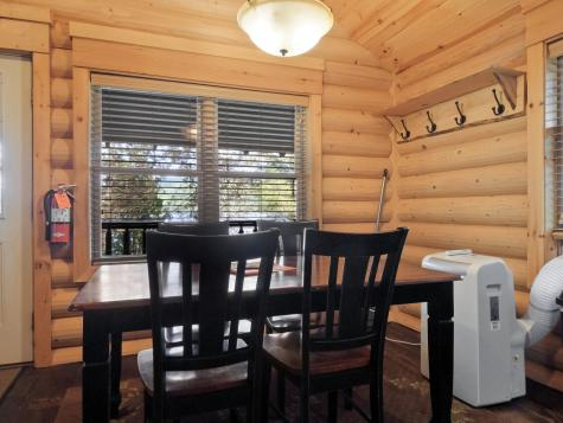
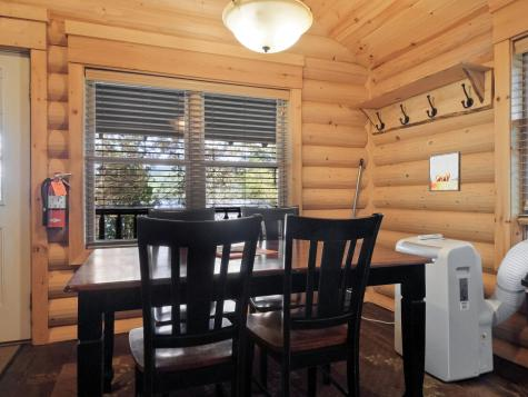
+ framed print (444, 172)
